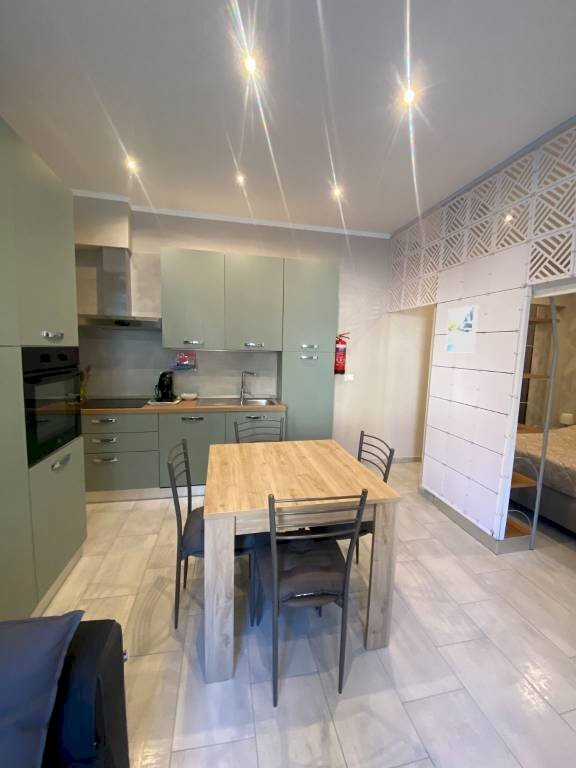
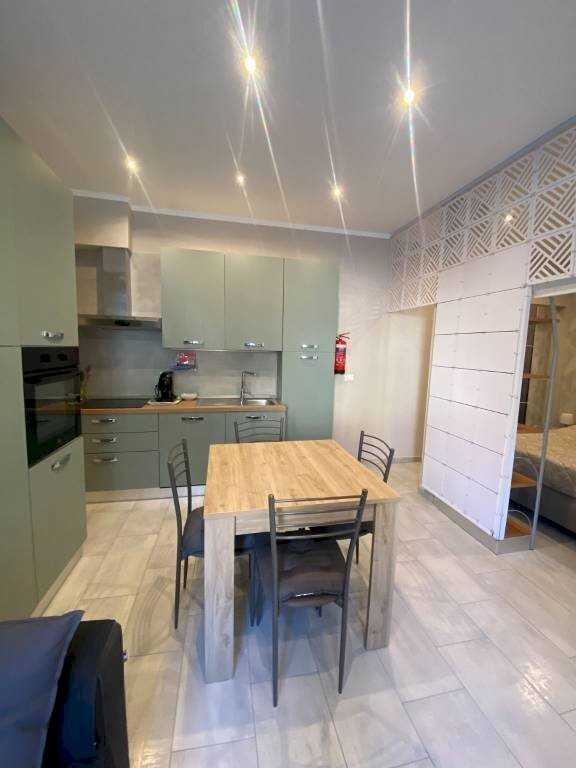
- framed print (460, 330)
